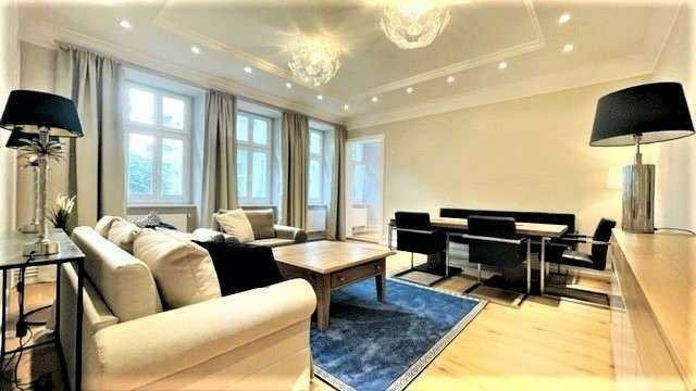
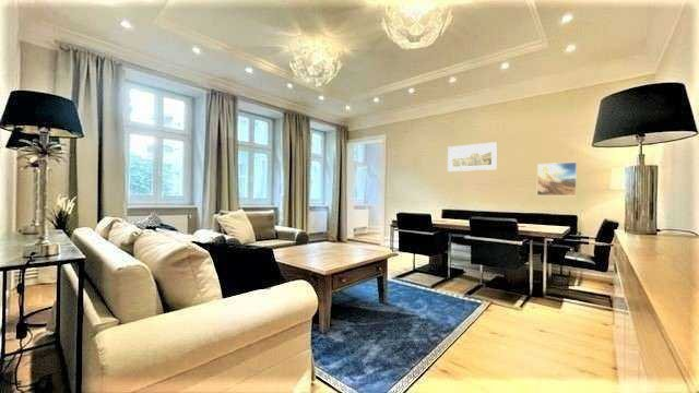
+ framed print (556, 179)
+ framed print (471, 157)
